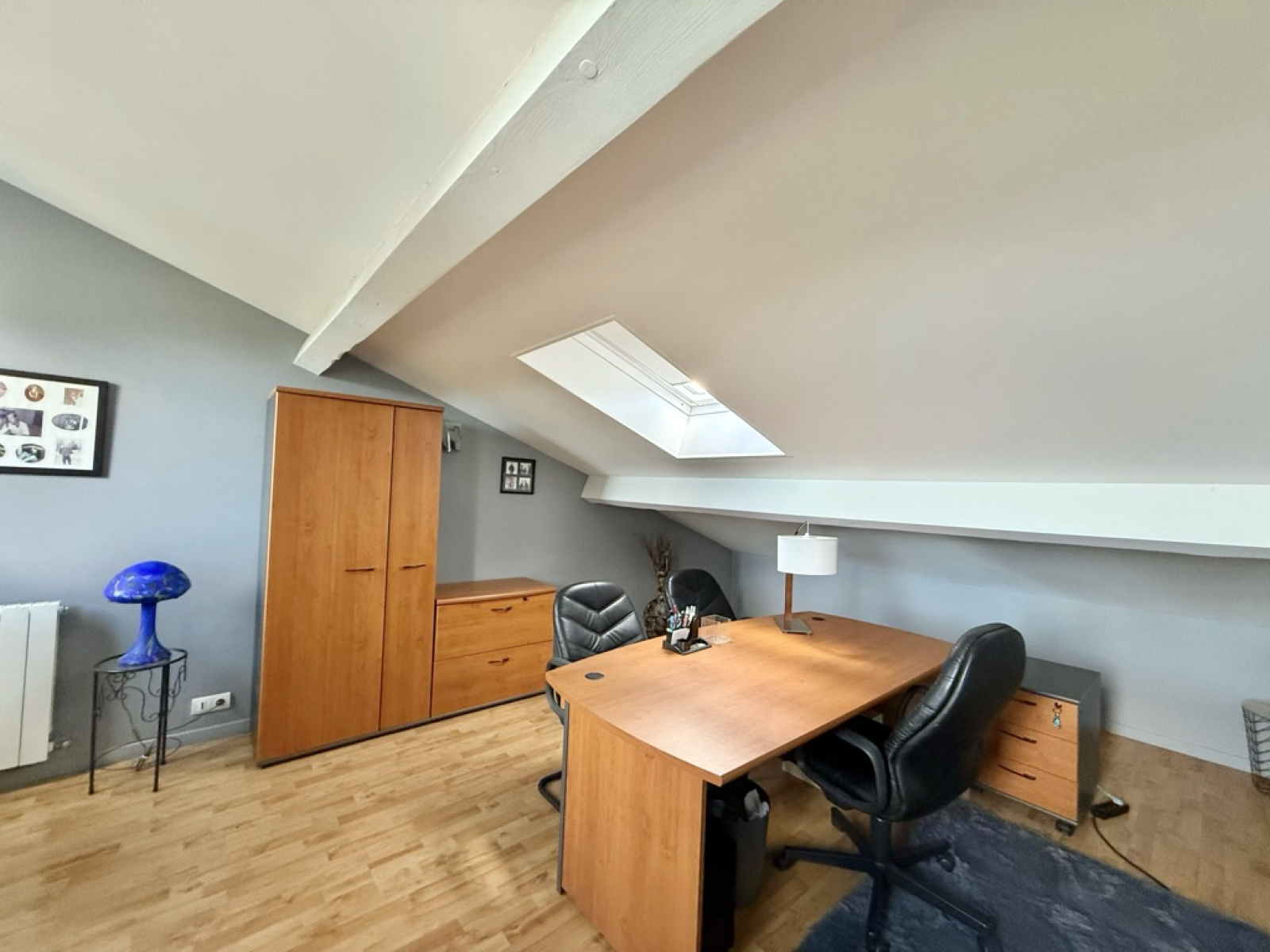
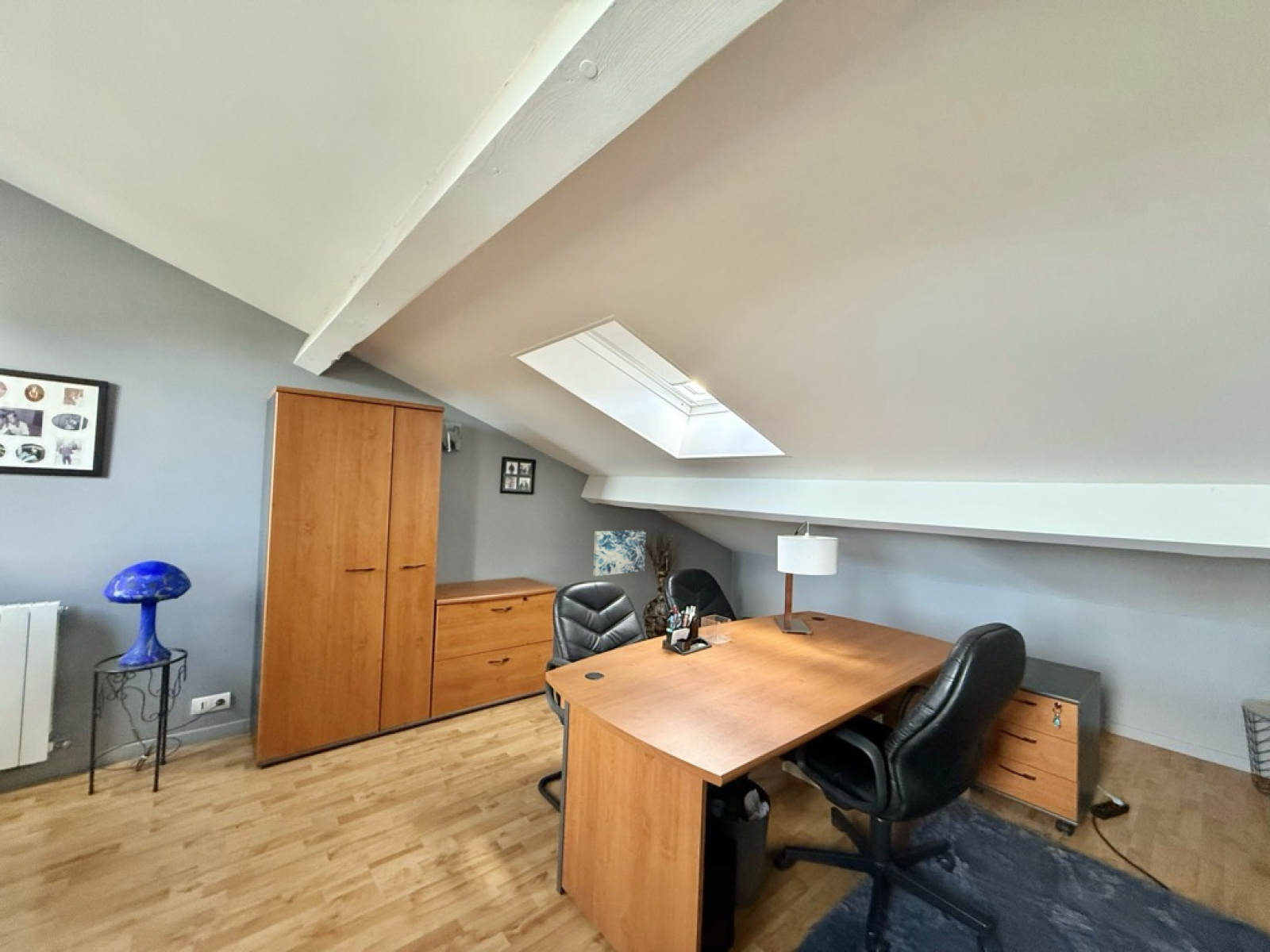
+ wall art (620, 551)
